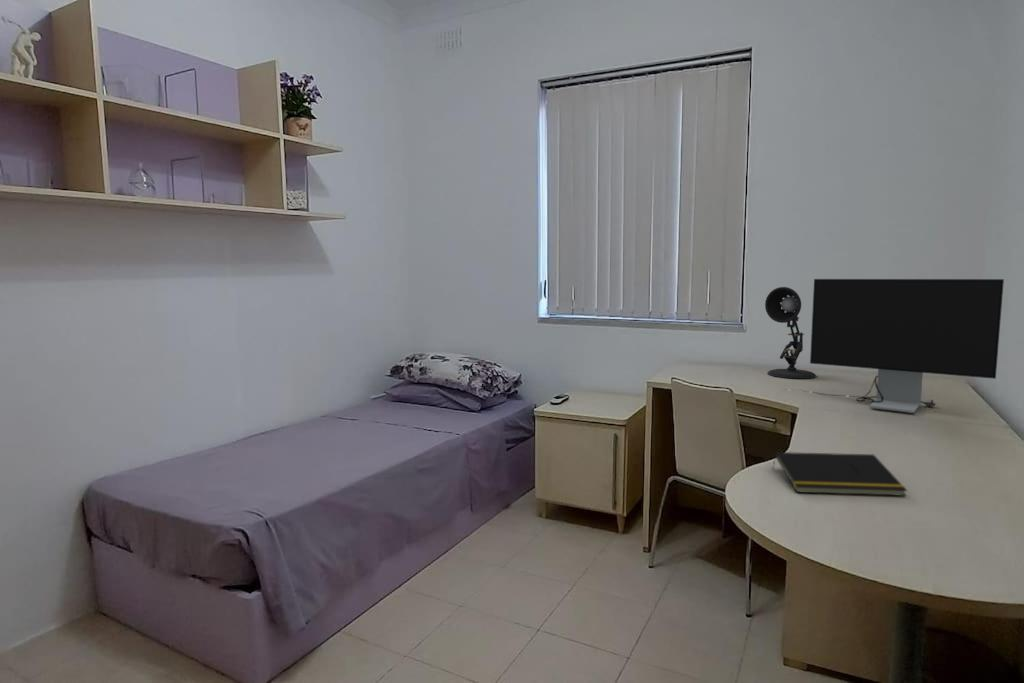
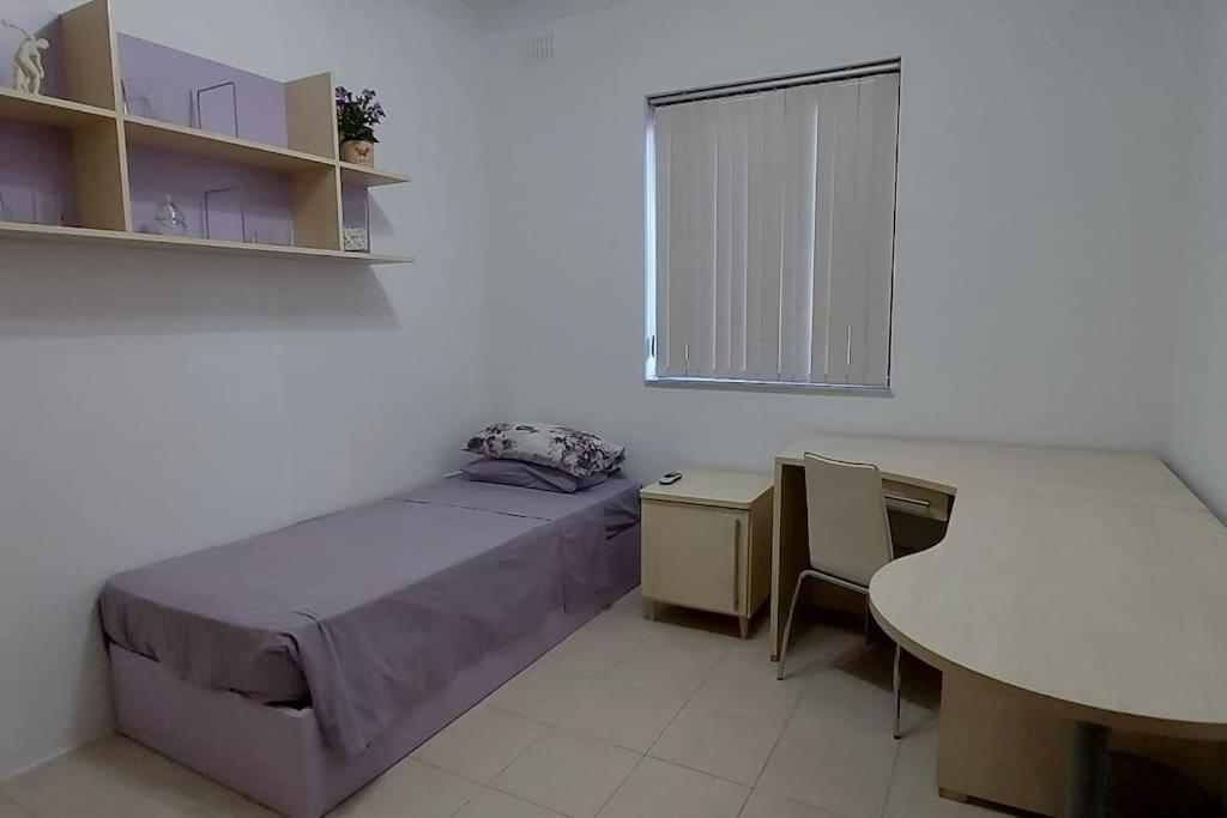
- computer monitor (869, 341)
- desk lamp (792, 331)
- notepad (837, 472)
